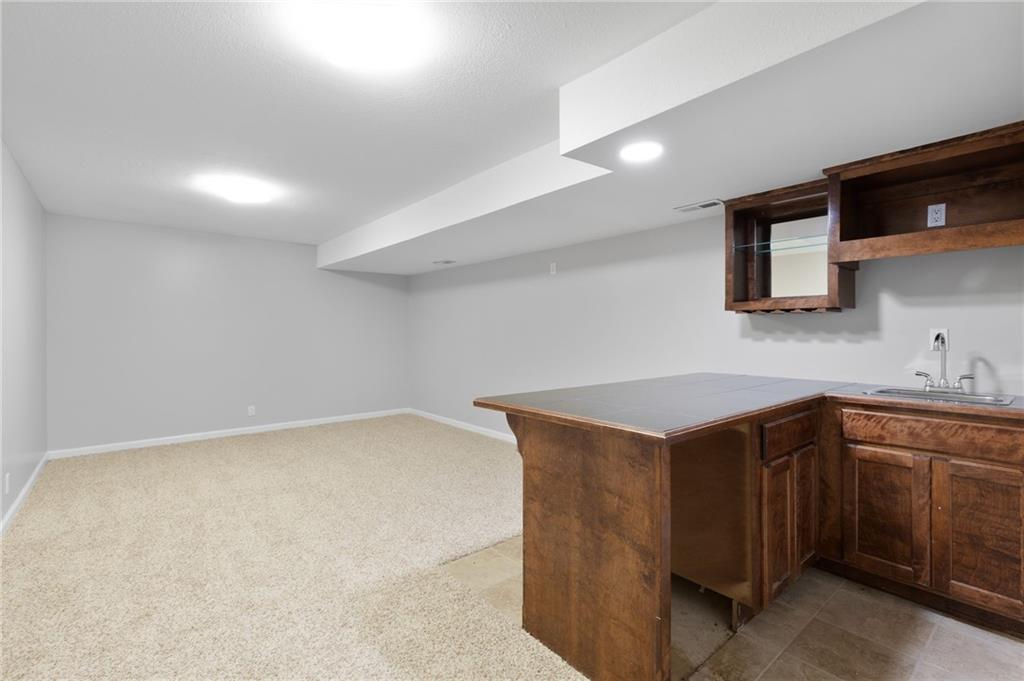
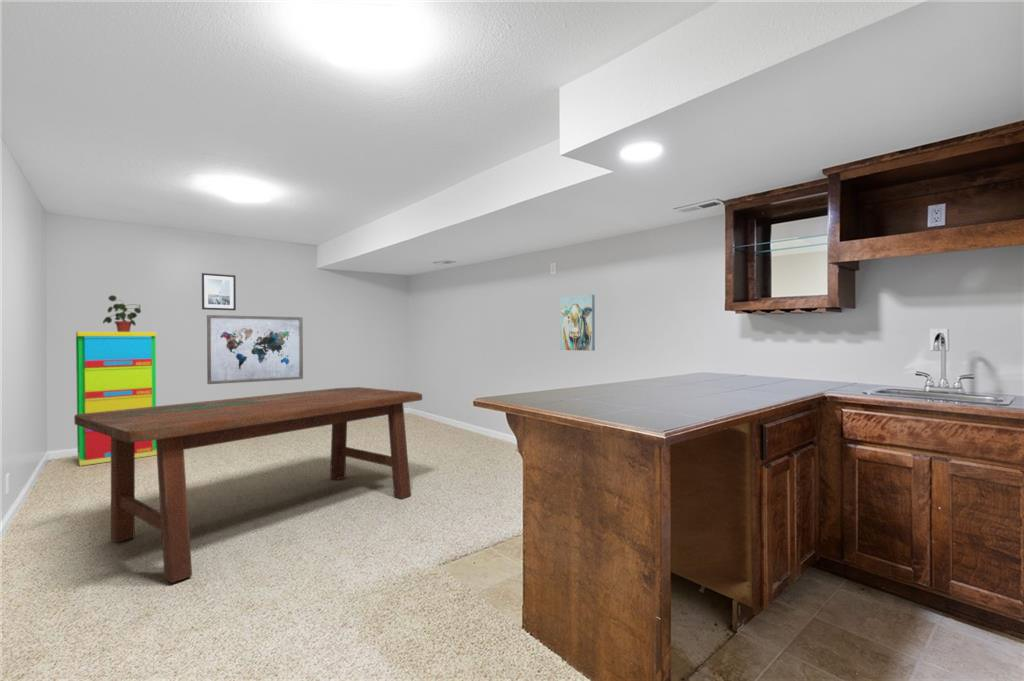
+ dining table (272, 434)
+ wall art (576, 323)
+ wall art (257, 348)
+ potted plant (122, 313)
+ wall art (219, 292)
+ storage cabinet (117, 393)
